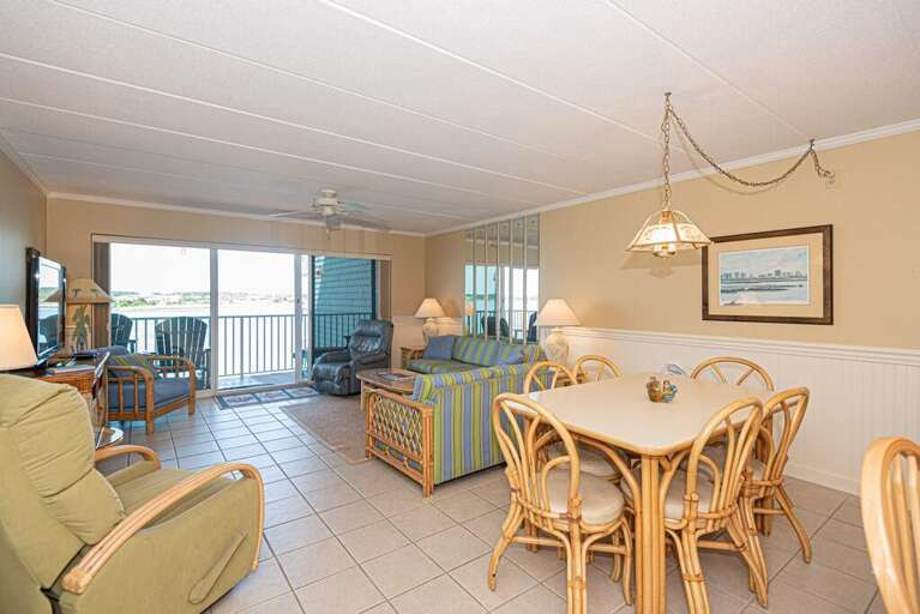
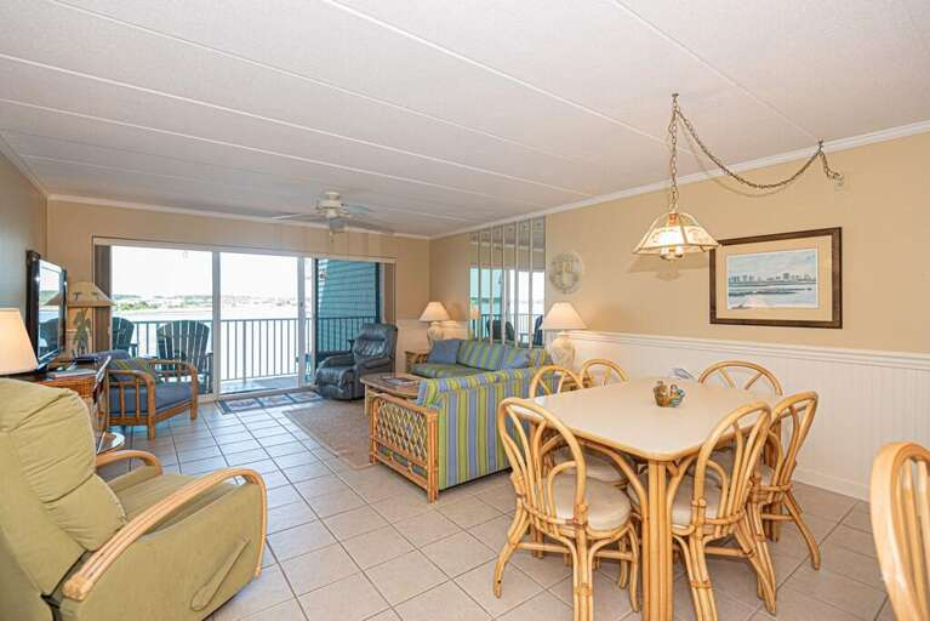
+ wall decoration (565, 272)
